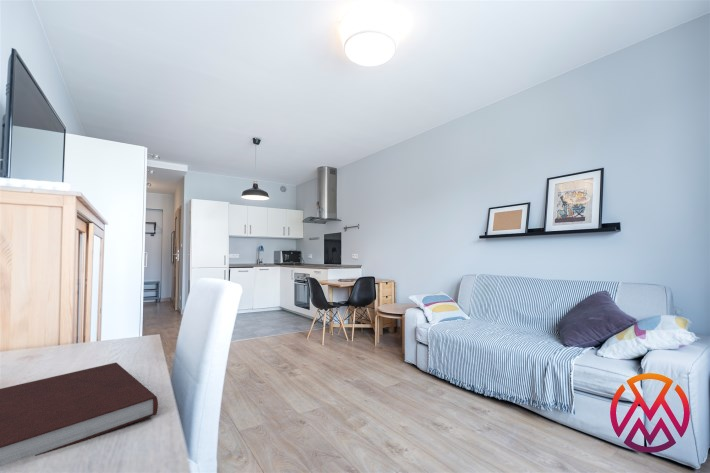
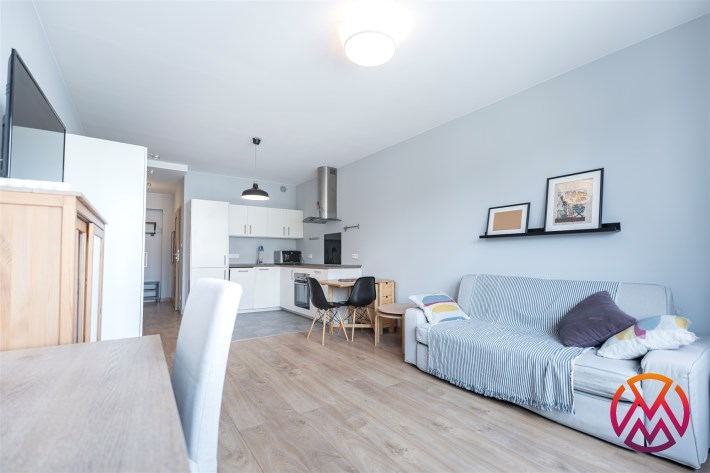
- notebook (71, 402)
